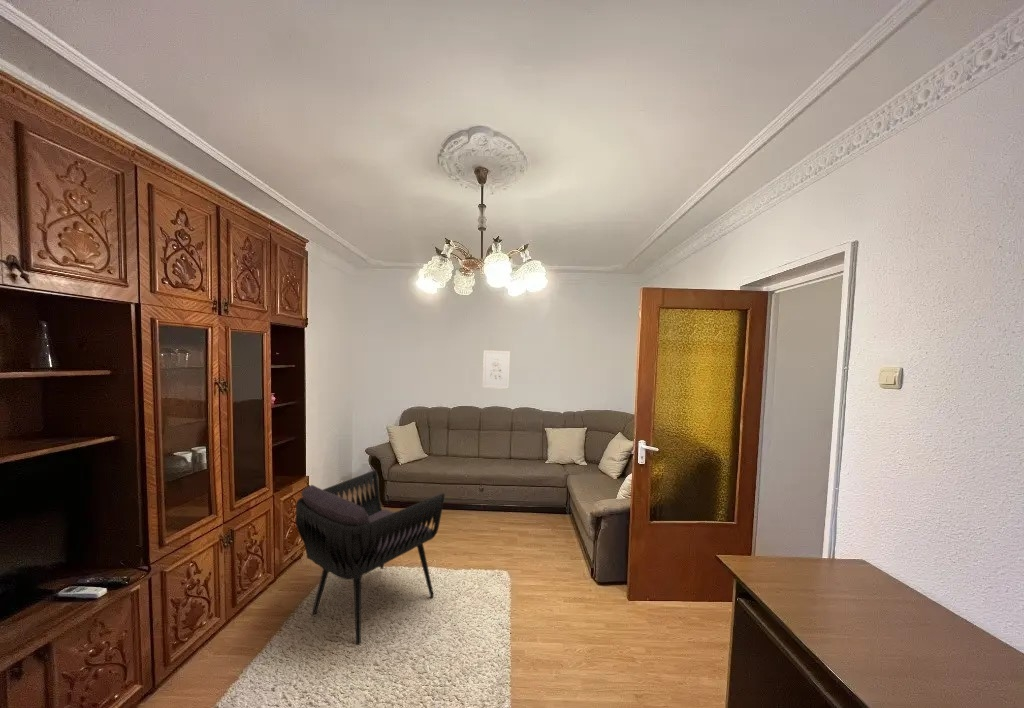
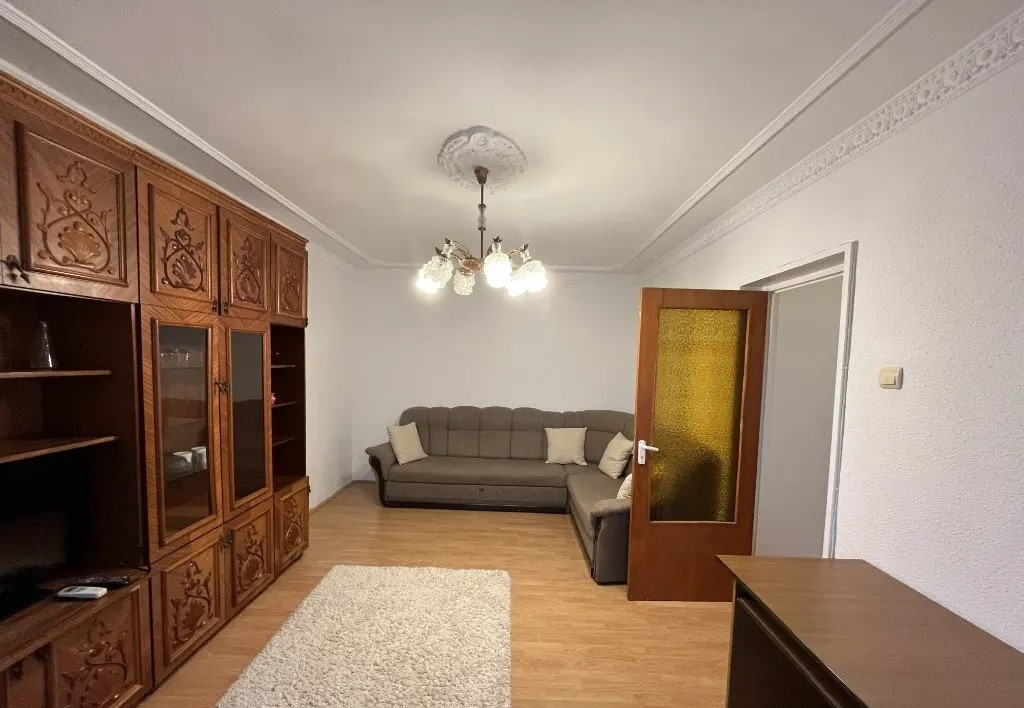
- wall art (496, 369)
- armchair (367, 546)
